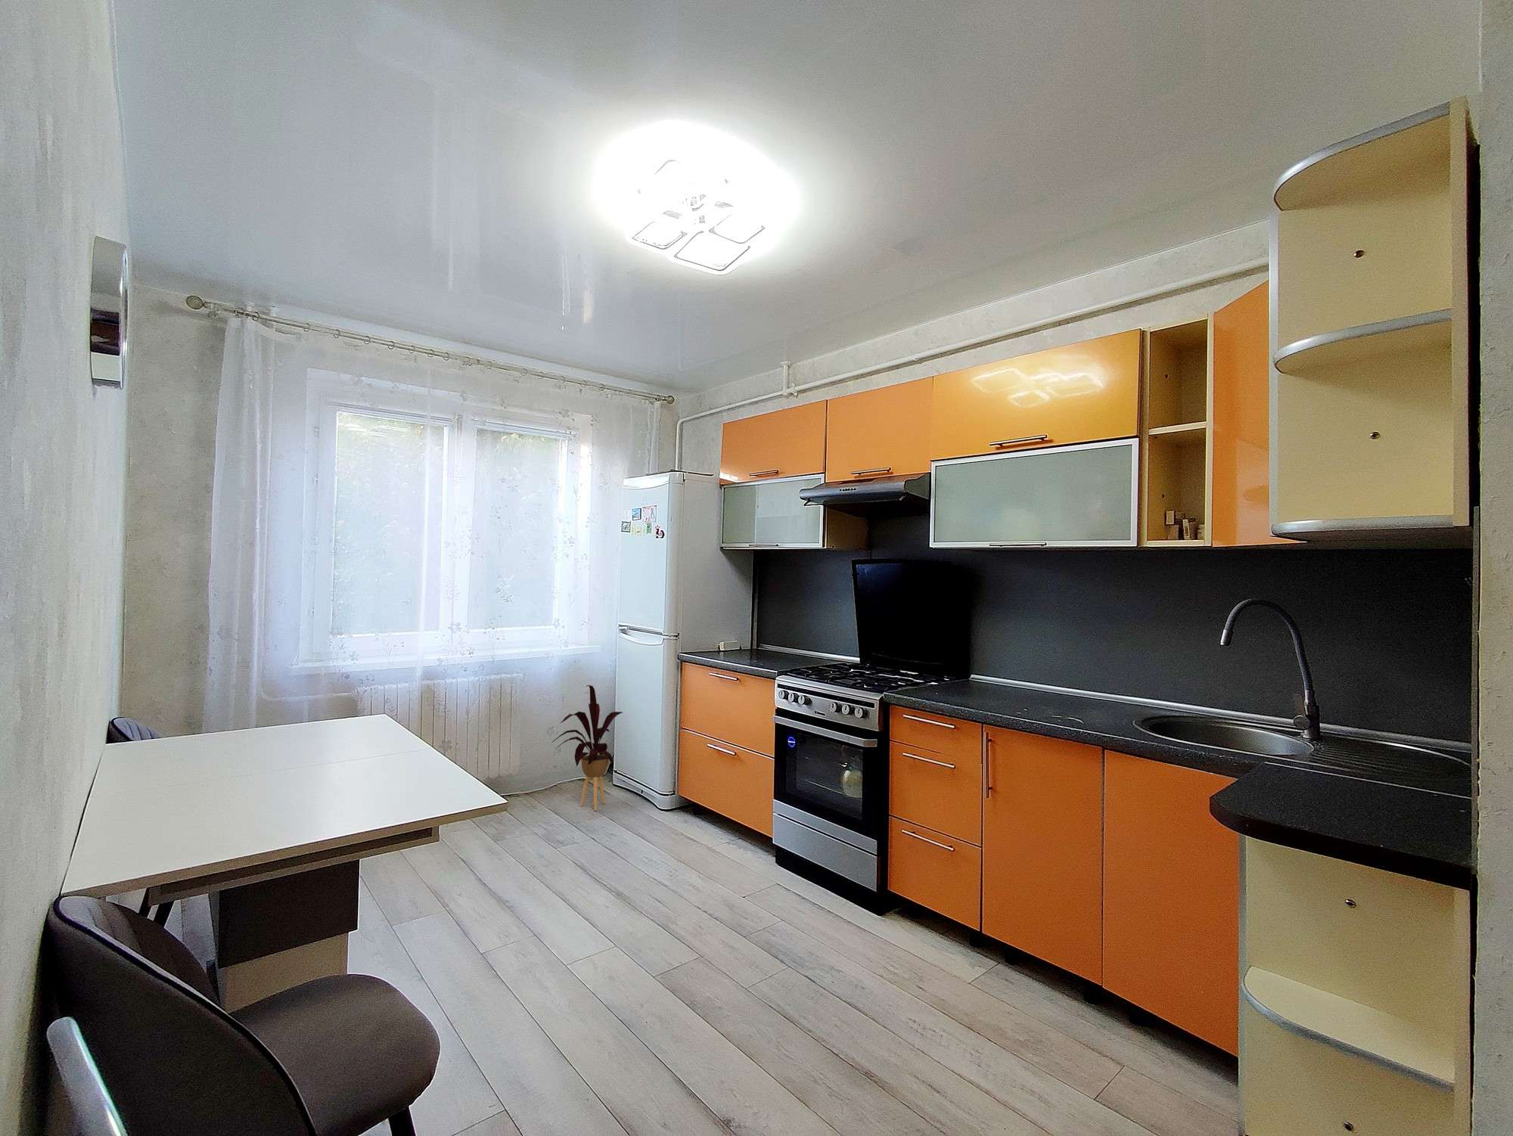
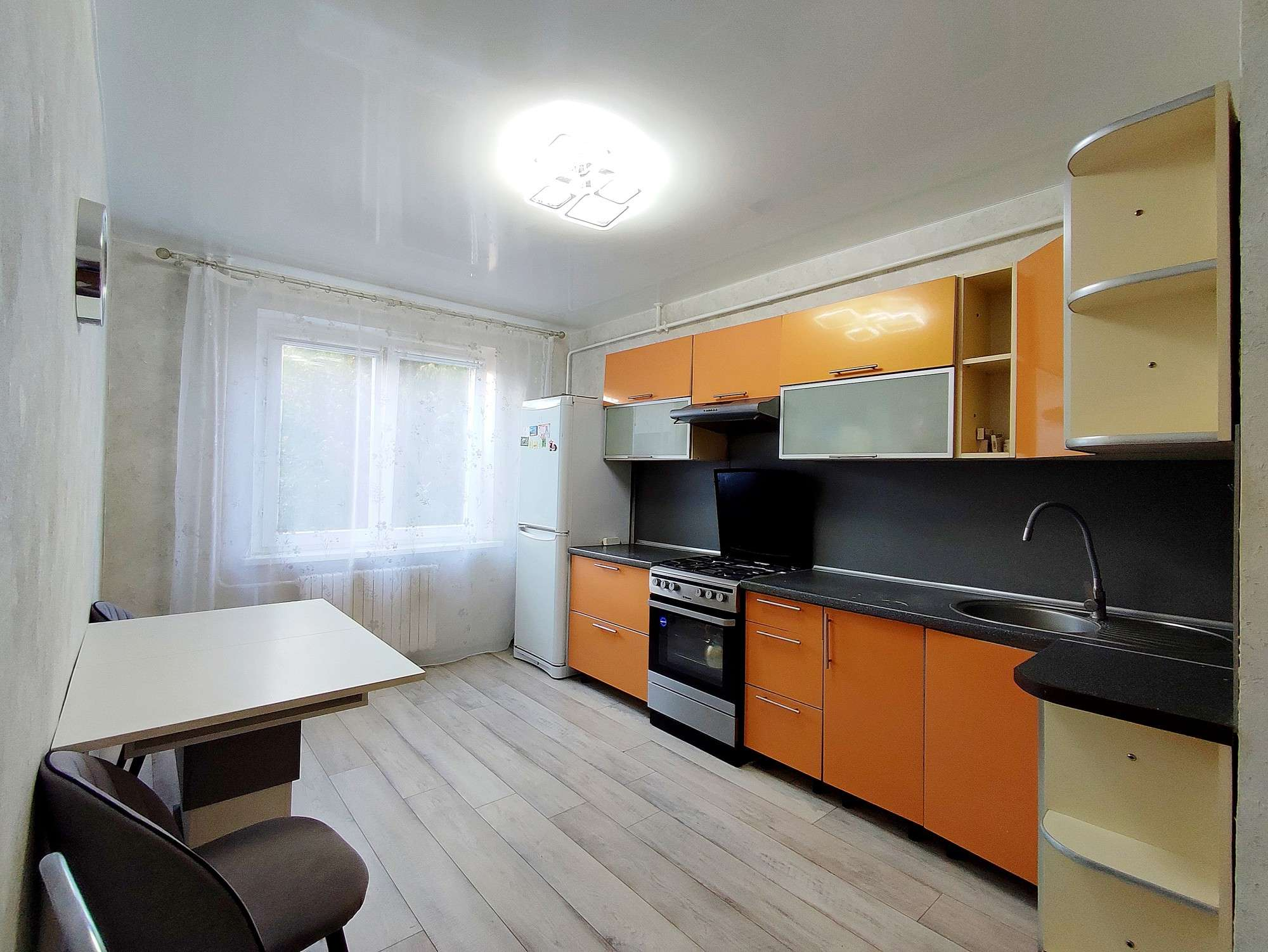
- house plant (588, 743)
